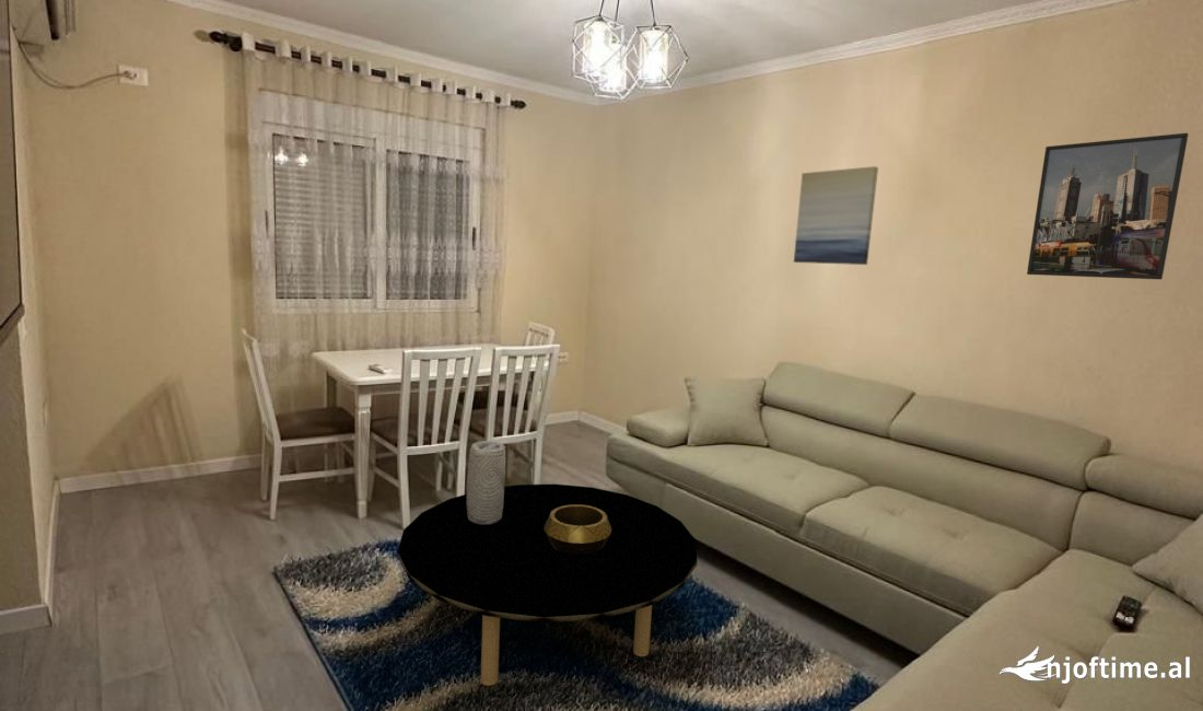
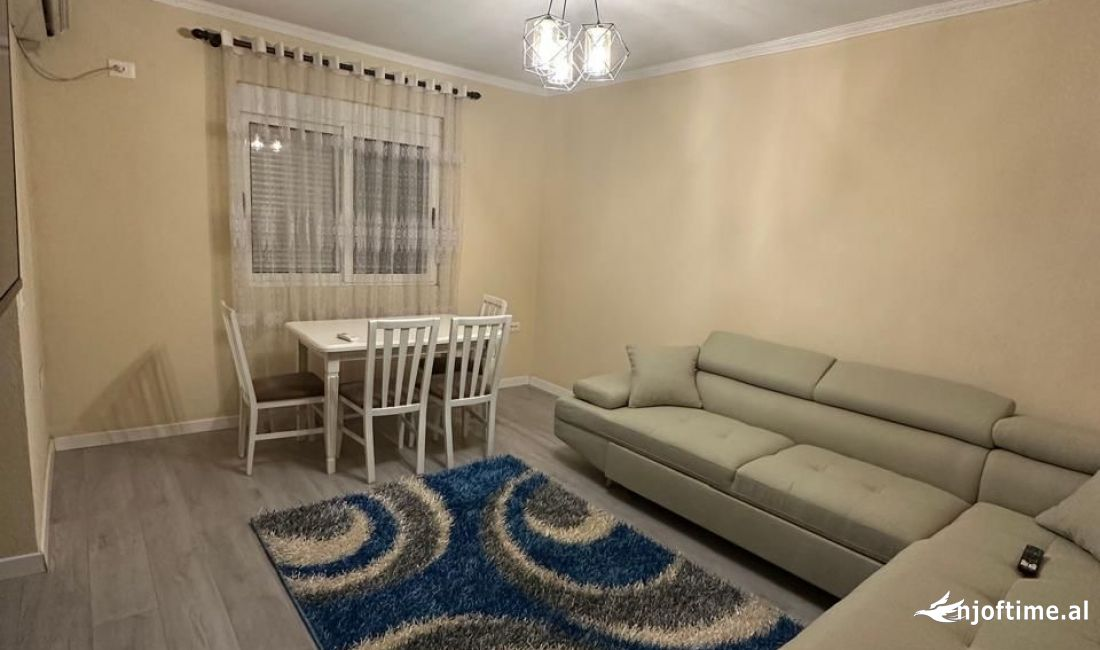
- decorative bowl (577, 527)
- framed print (1100, 209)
- wall art (833, 217)
- vase (486, 481)
- coffee table (549, 579)
